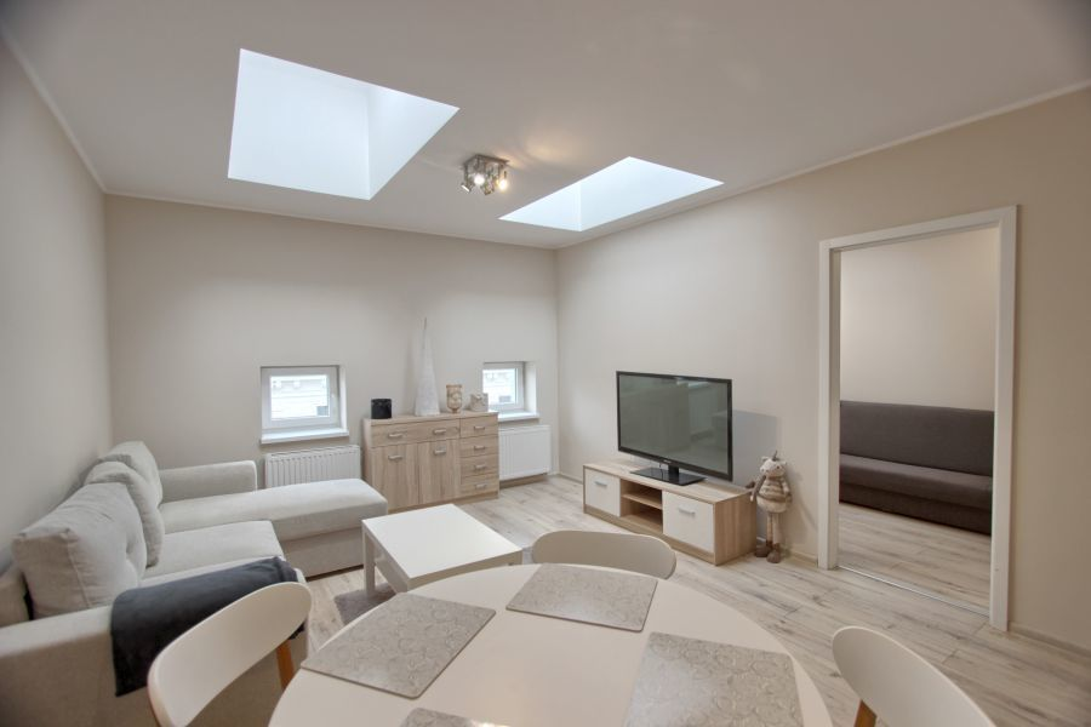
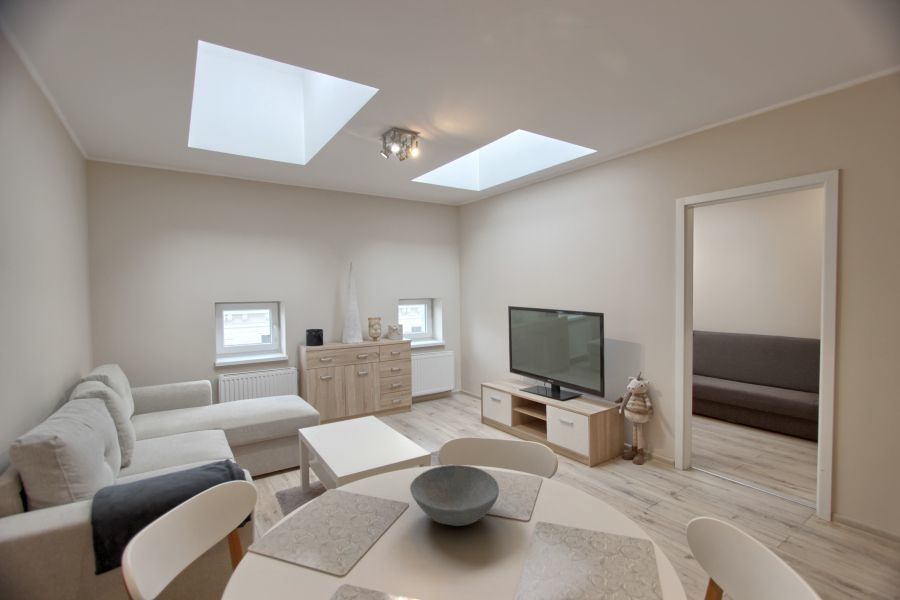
+ bowl (455, 499)
